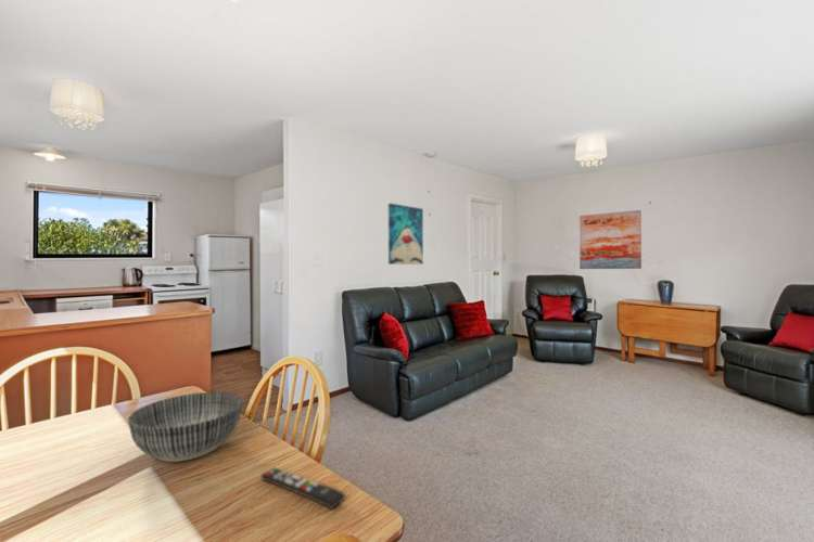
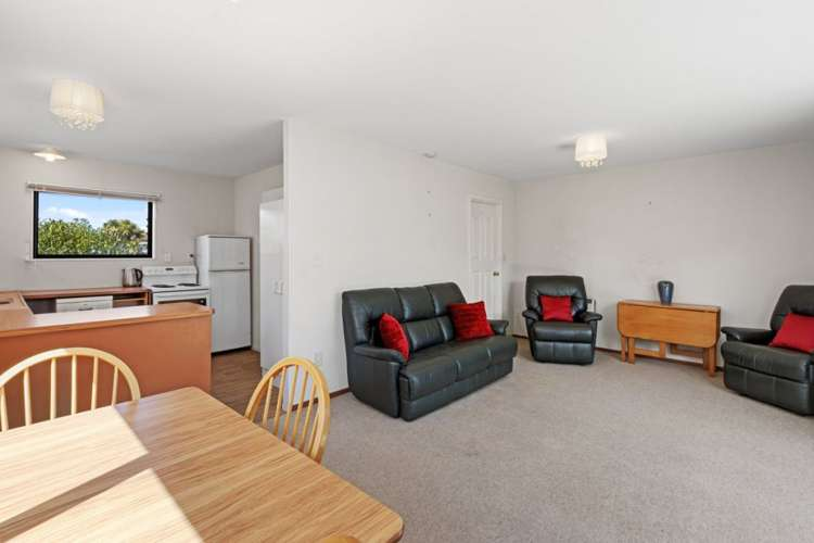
- remote control (301, 486)
- wall art (609, 241)
- bowl (189, 427)
- wall art (406, 235)
